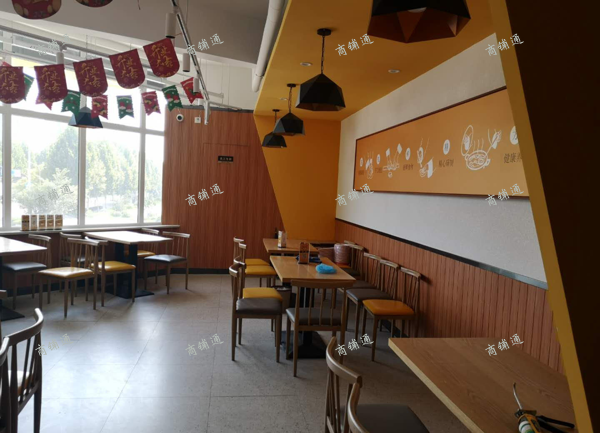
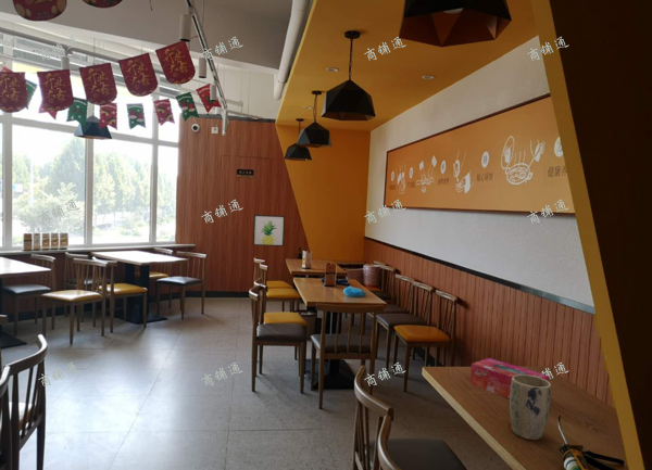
+ tissue box (509, 380)
+ plant pot (529, 407)
+ wall art (268, 230)
